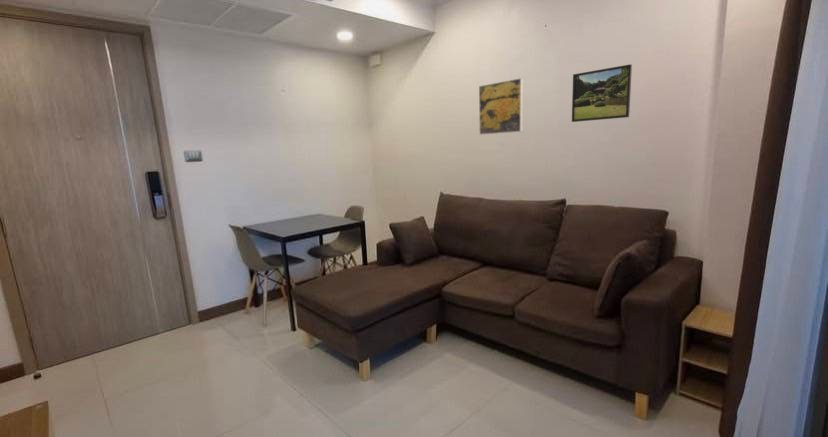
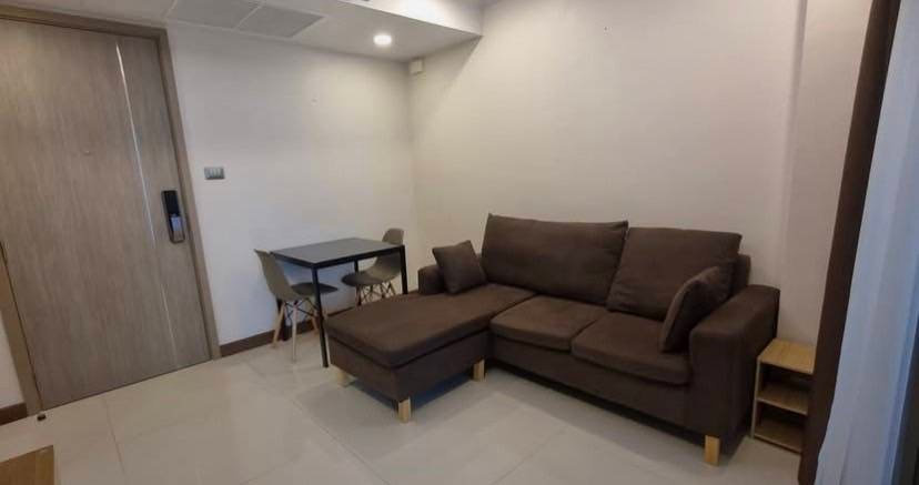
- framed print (500, 108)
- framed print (599, 94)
